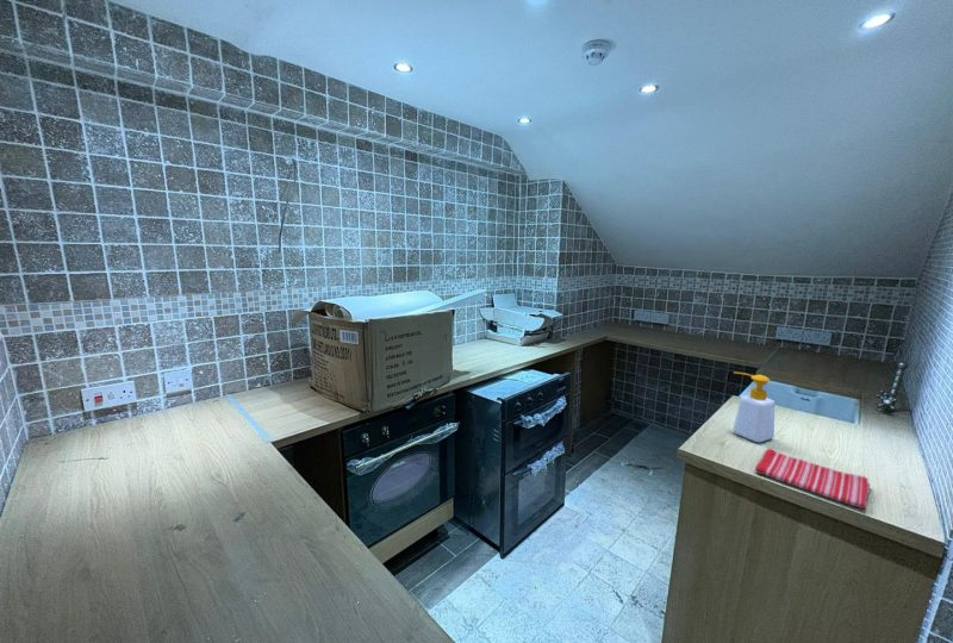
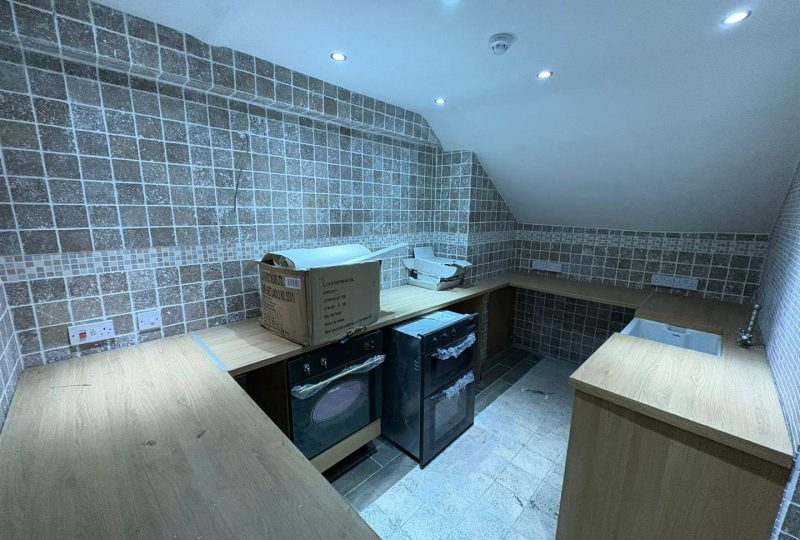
- dish towel (810, 475)
- soap bottle (749, 404)
